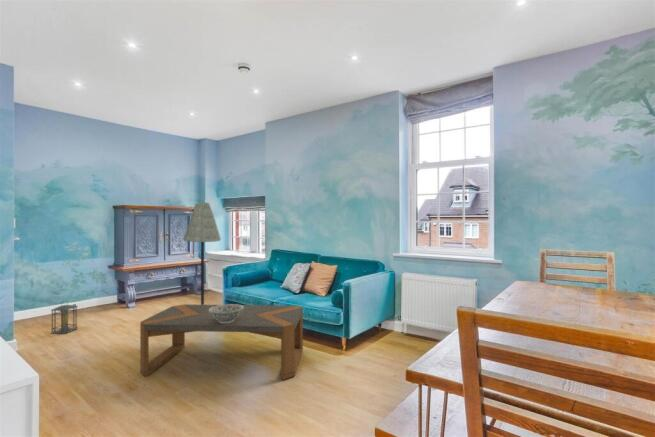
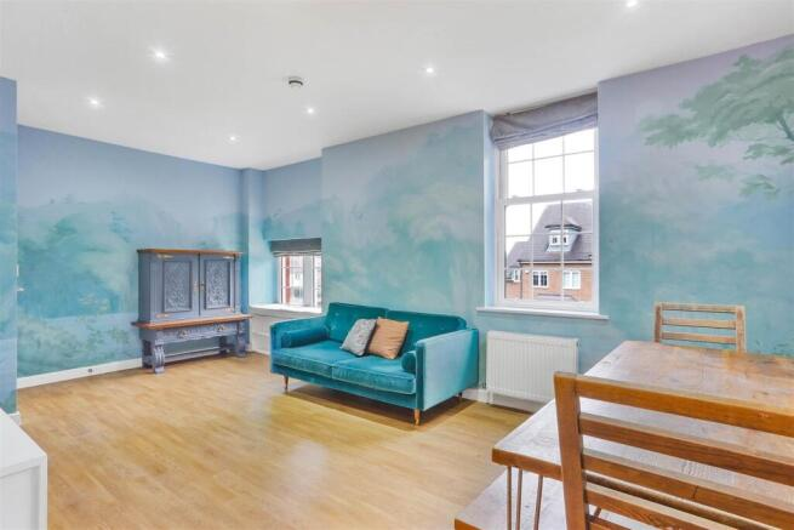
- floor lamp (202, 258)
- coffee table (227, 331)
- lantern (64, 315)
- decorative bowl (226, 314)
